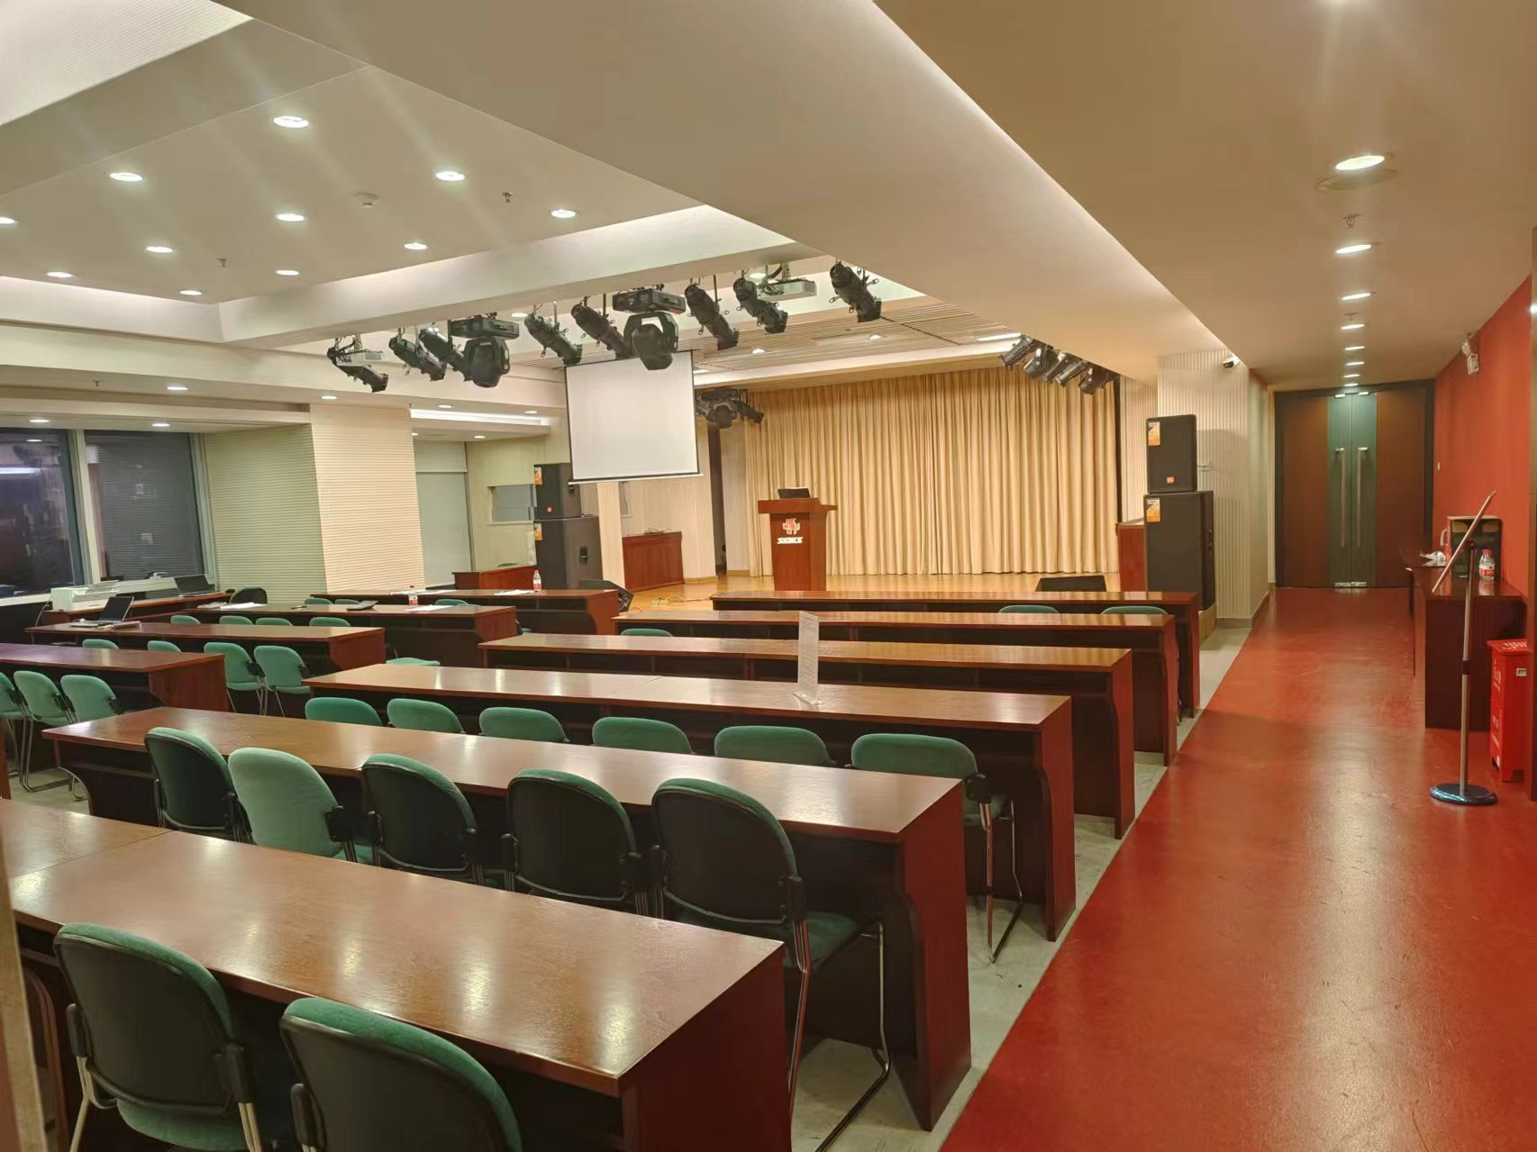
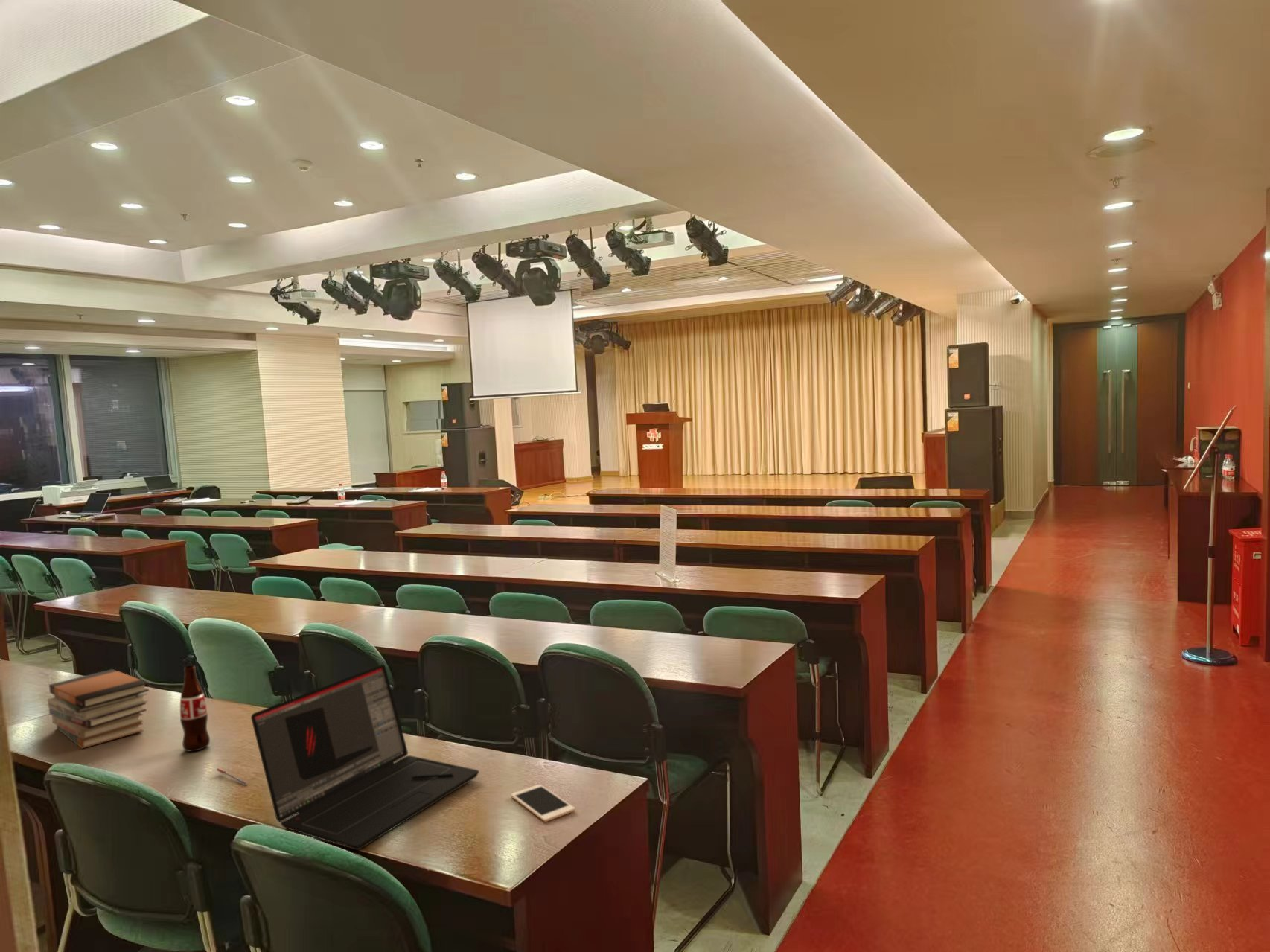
+ pen (232, 776)
+ bottle (193, 707)
+ cell phone (542, 802)
+ book stack (98, 706)
+ laptop (371, 747)
